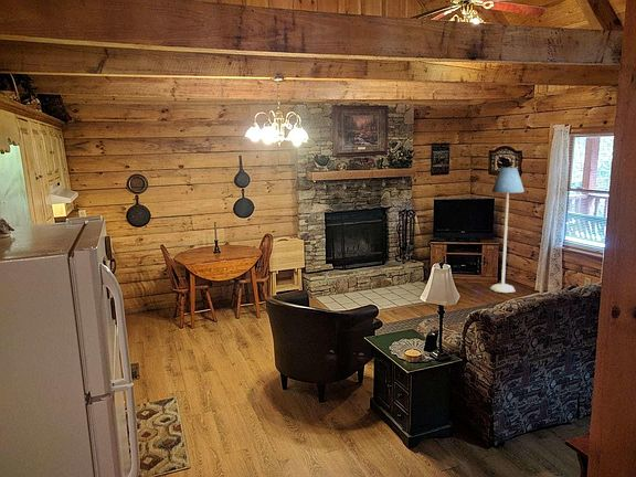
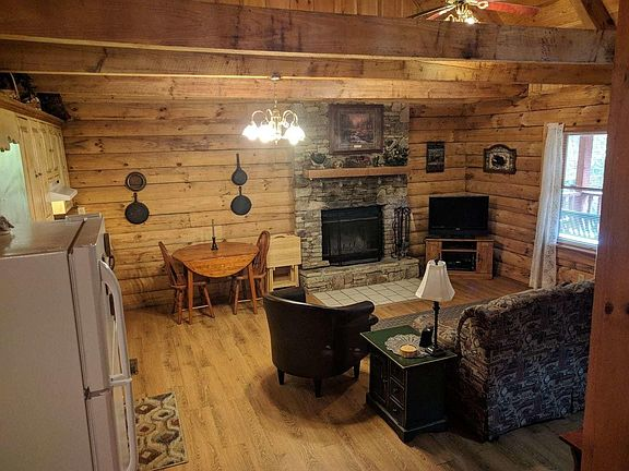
- floor lamp (506, 230)
